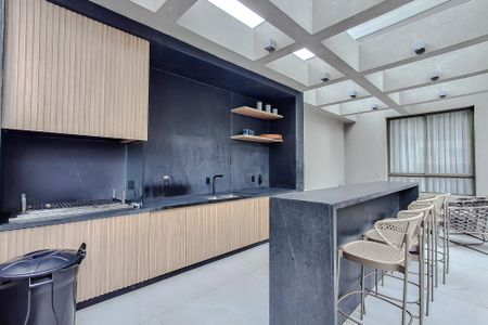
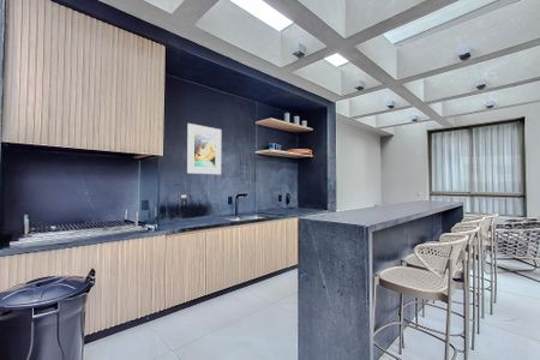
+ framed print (204, 150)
